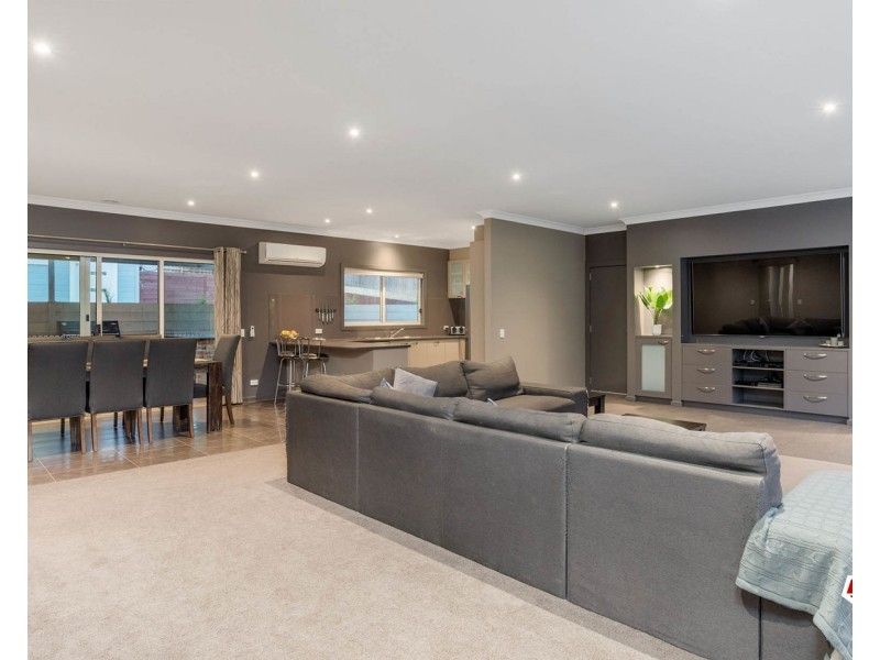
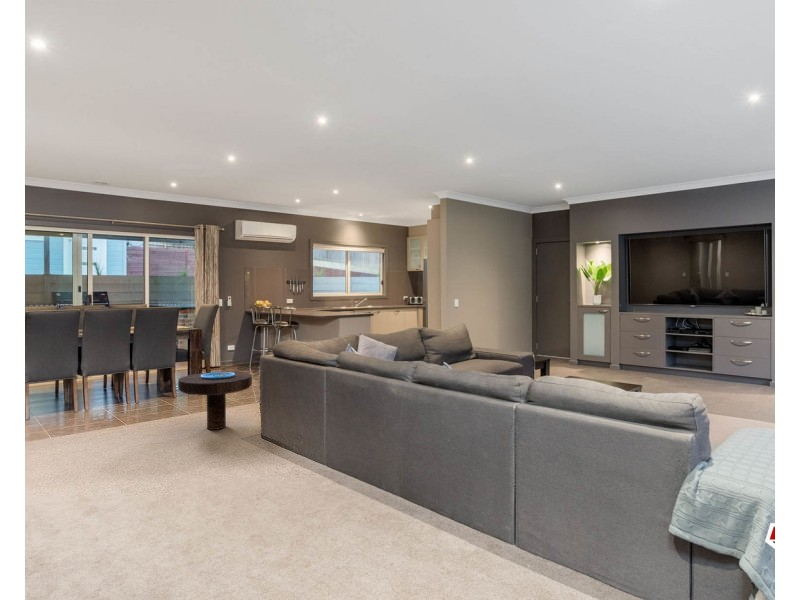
+ side table (216, 401)
